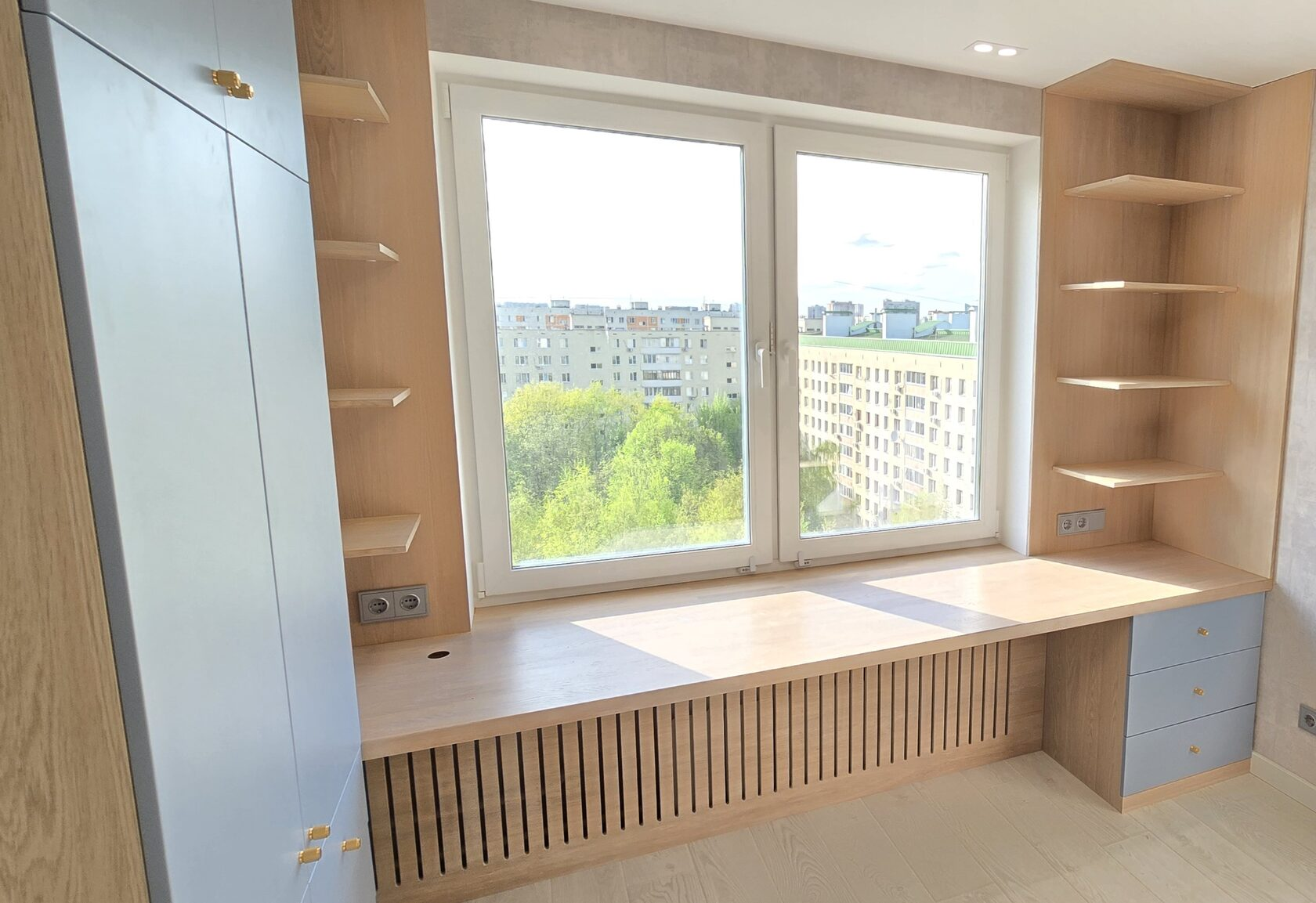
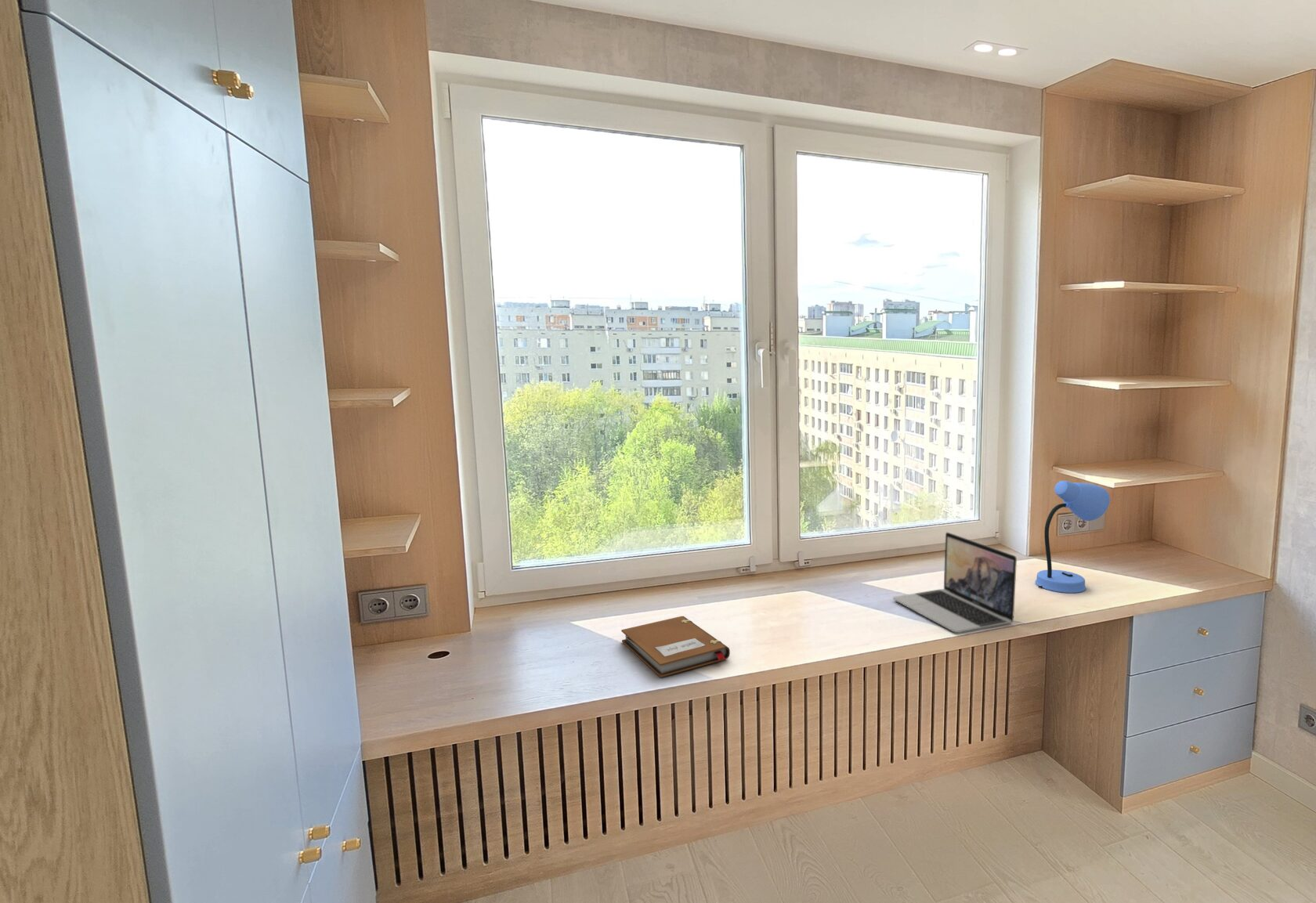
+ notebook (675, 645)
+ desk lamp (1081, 518)
+ laptop (951, 579)
